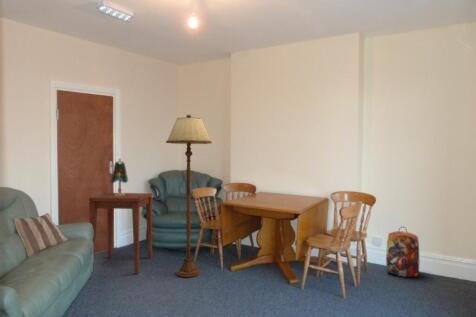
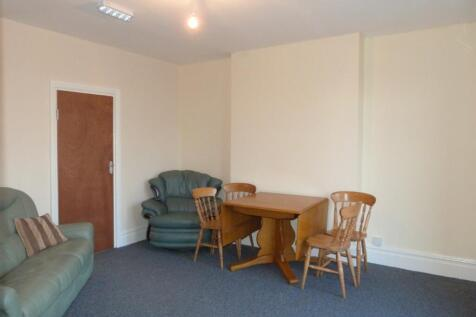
- backpack (402, 251)
- table lamp (119, 176)
- floor lamp (188, 194)
- side table (112, 230)
